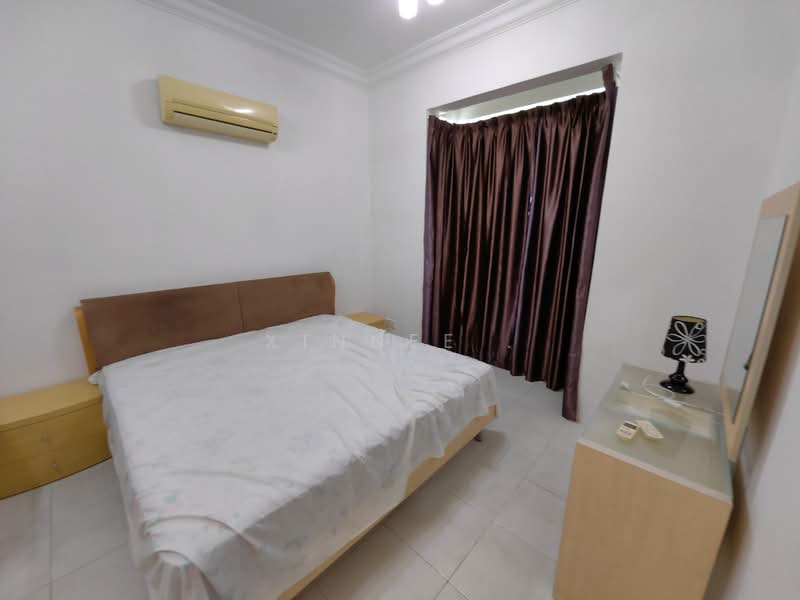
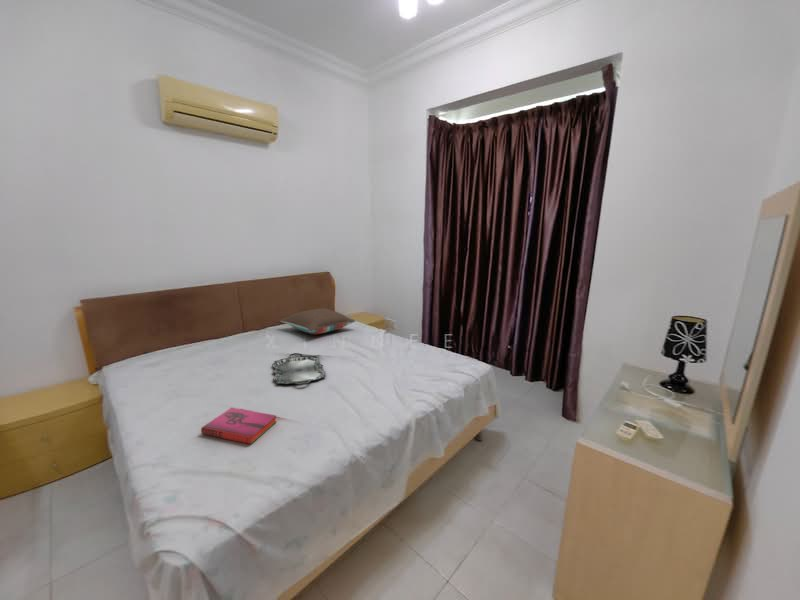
+ serving tray (298, 368)
+ hardback book (240, 424)
+ pillow (318, 320)
